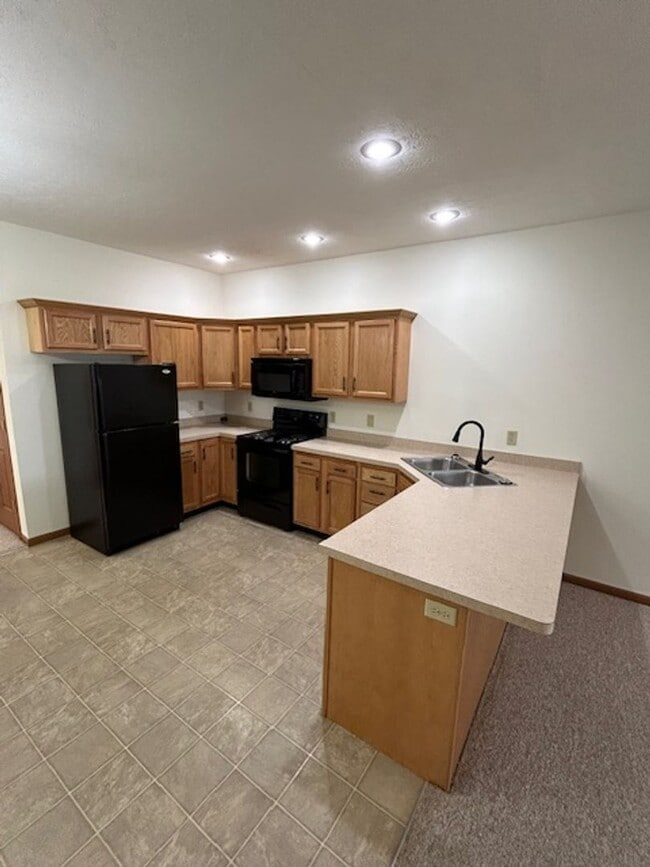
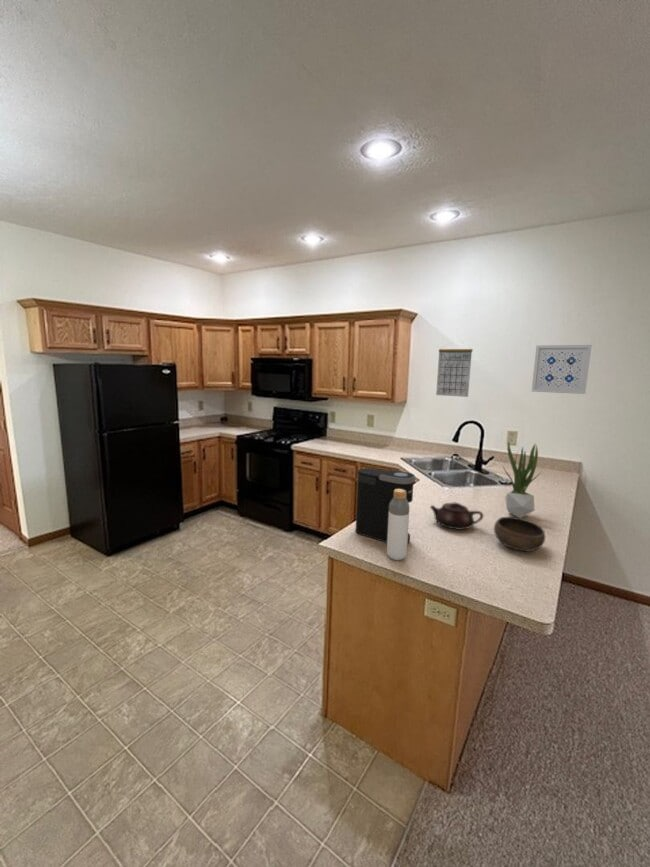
+ wall art (560, 369)
+ potted plant (522, 479)
+ bottle (398, 524)
+ teapot (455, 514)
+ bowl (518, 535)
+ calendar (454, 367)
+ coffee maker (384, 504)
